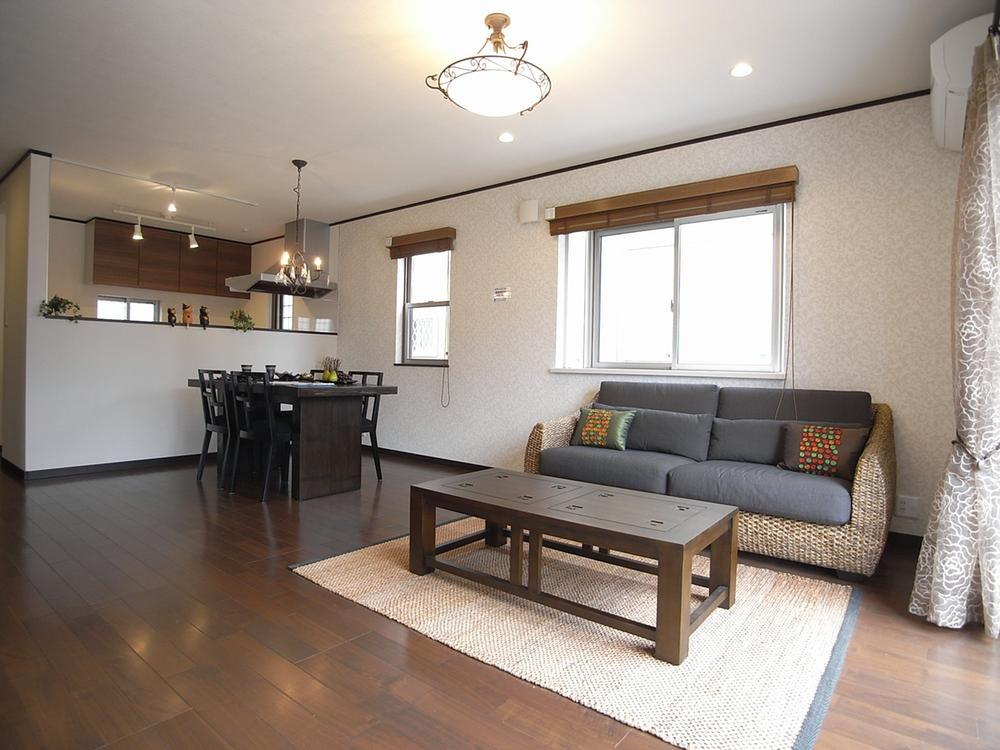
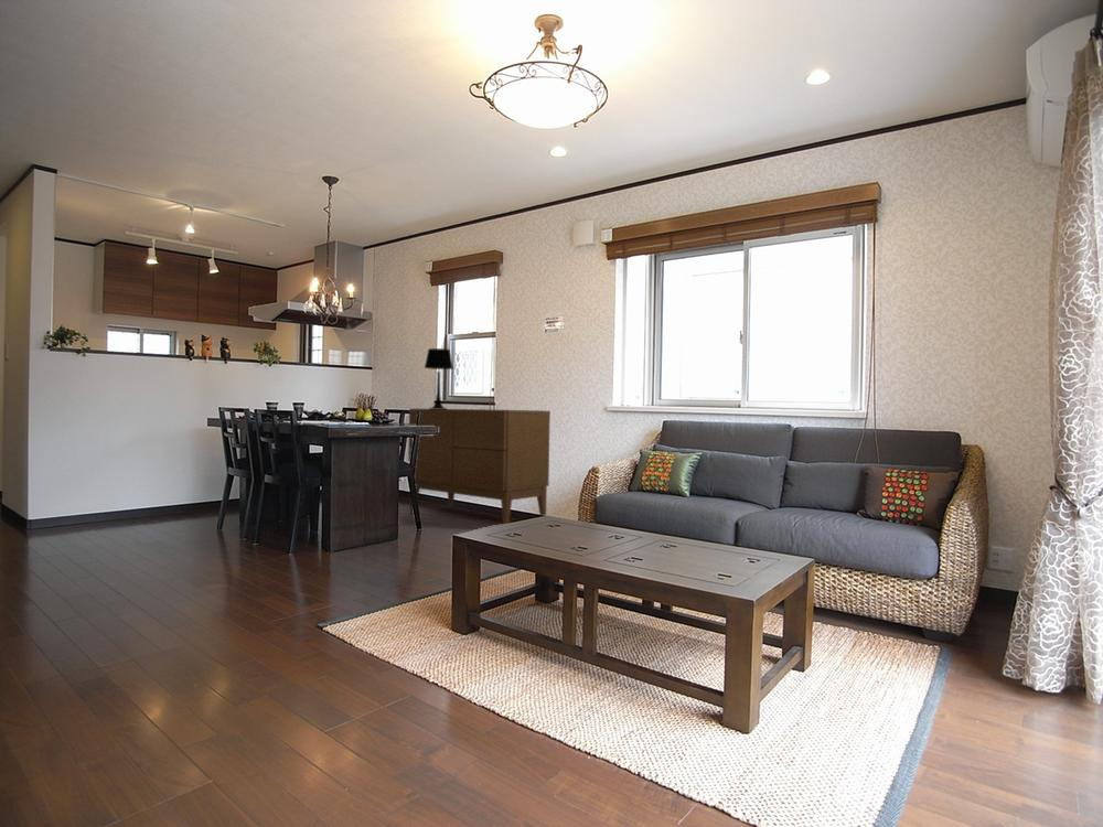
+ sideboard (475, 463)
+ table lamp (438, 378)
